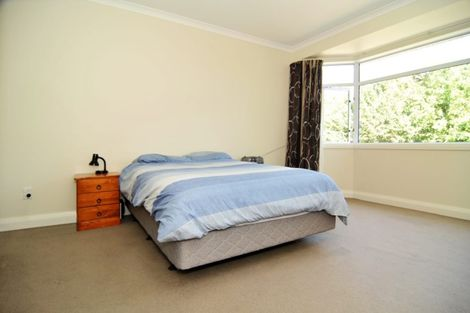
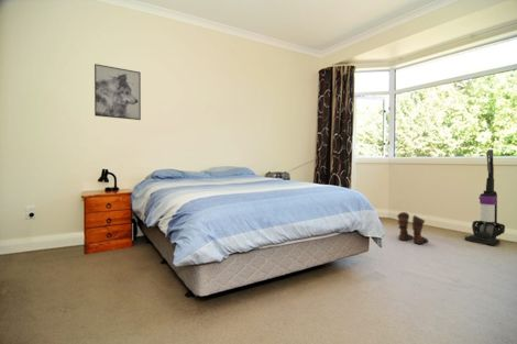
+ vacuum cleaner (486, 195)
+ wall art (118, 92)
+ boots (407, 224)
